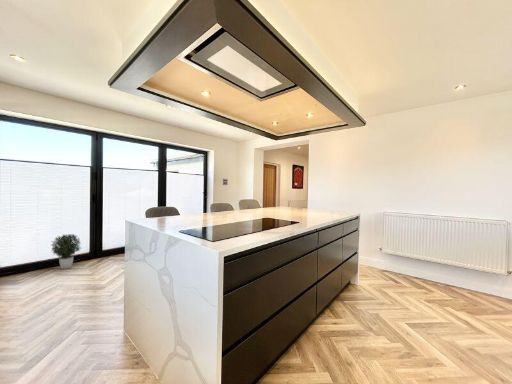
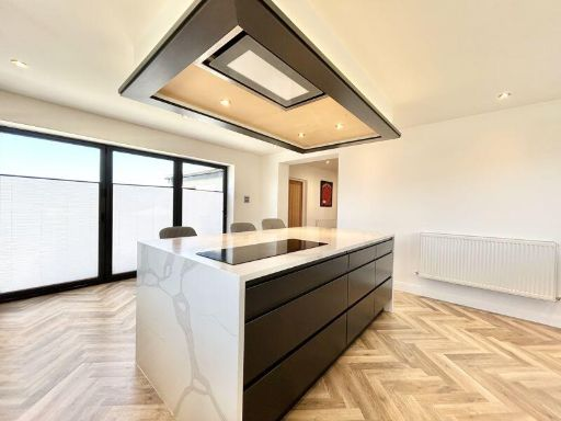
- potted plant (67, 250)
